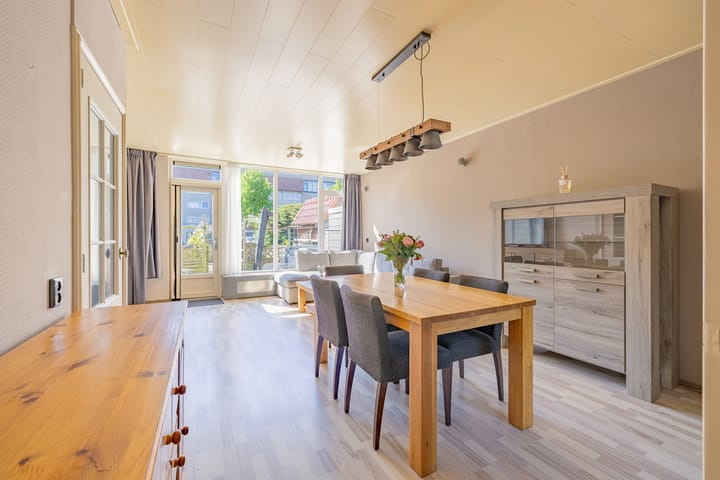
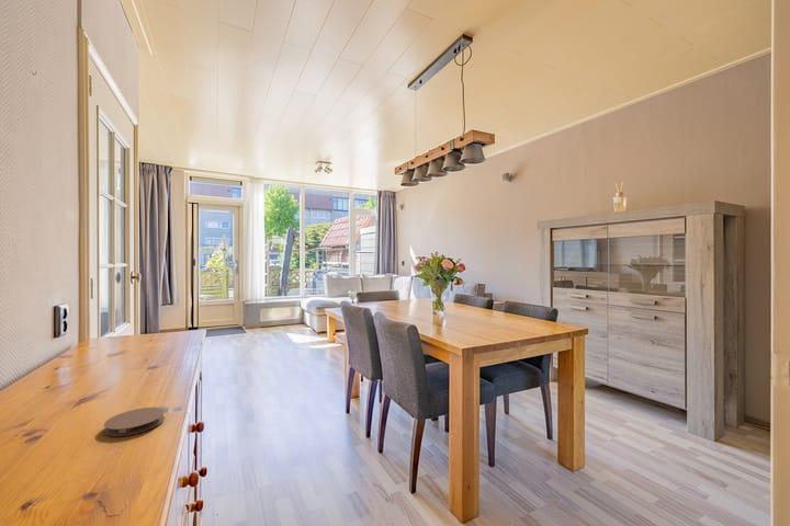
+ coaster (135, 421)
